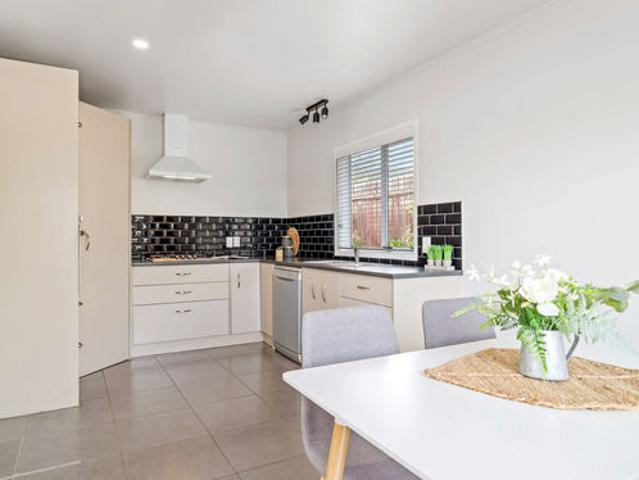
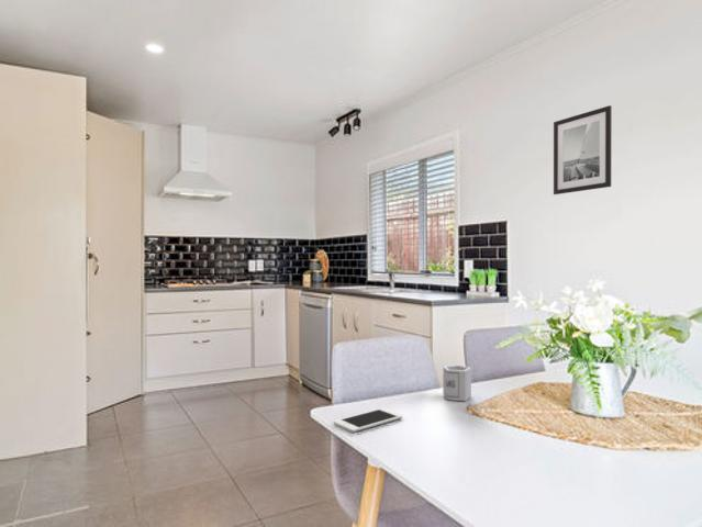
+ cell phone (368, 419)
+ cup (458, 381)
+ wall art (580, 153)
